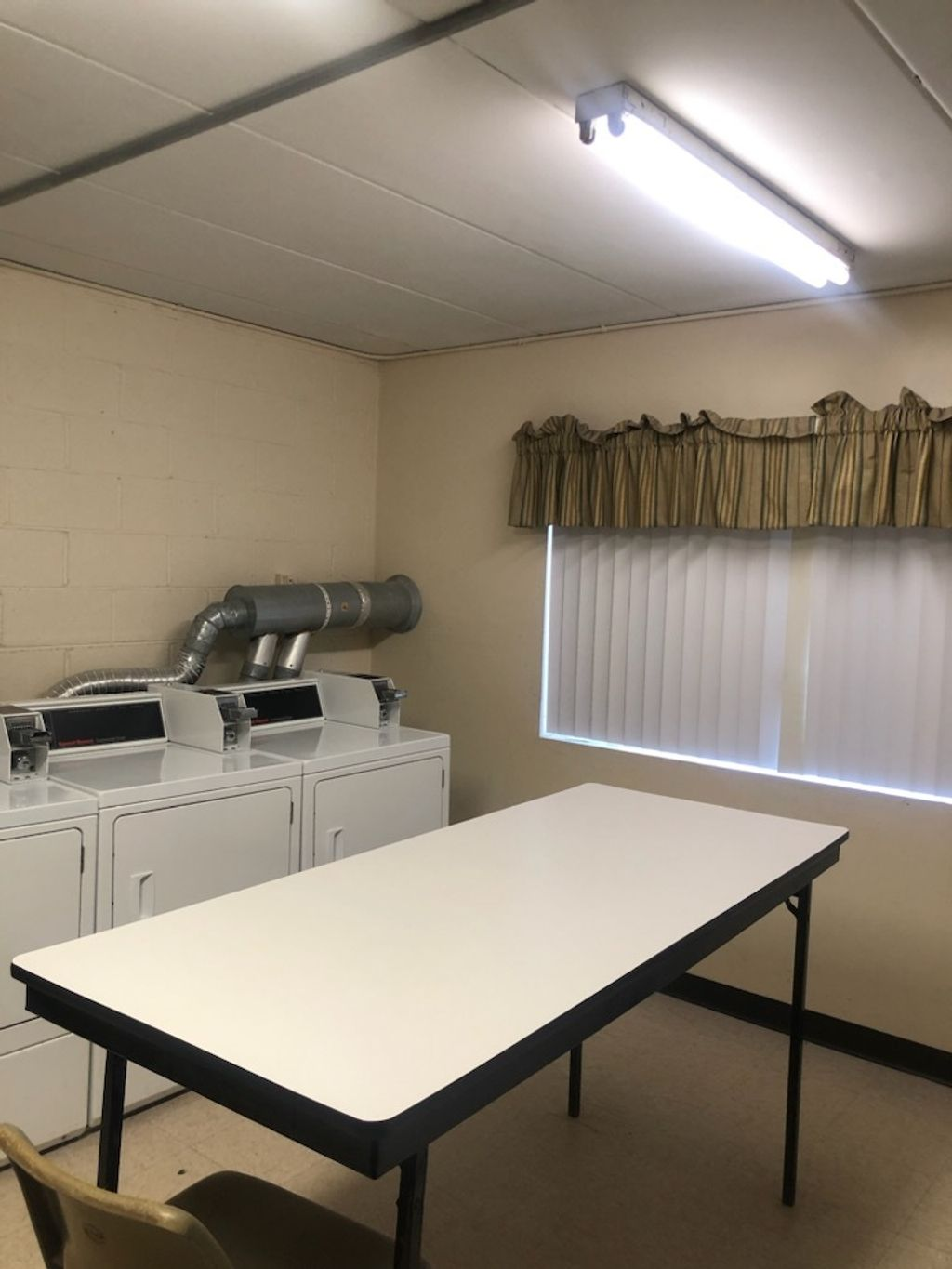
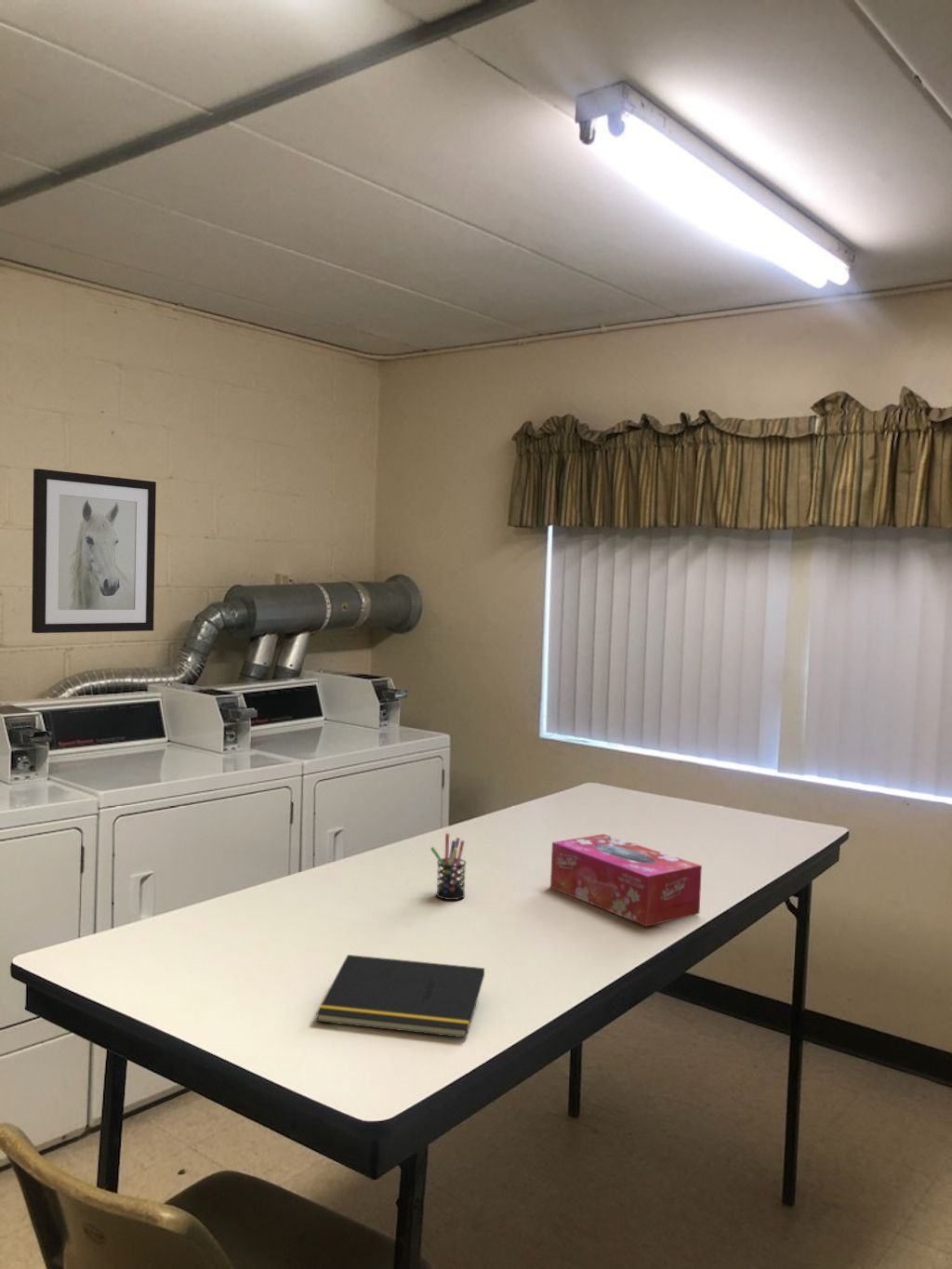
+ tissue box (623, 877)
+ notepad (403, 993)
+ wall art (96, 553)
+ pen holder (447, 866)
